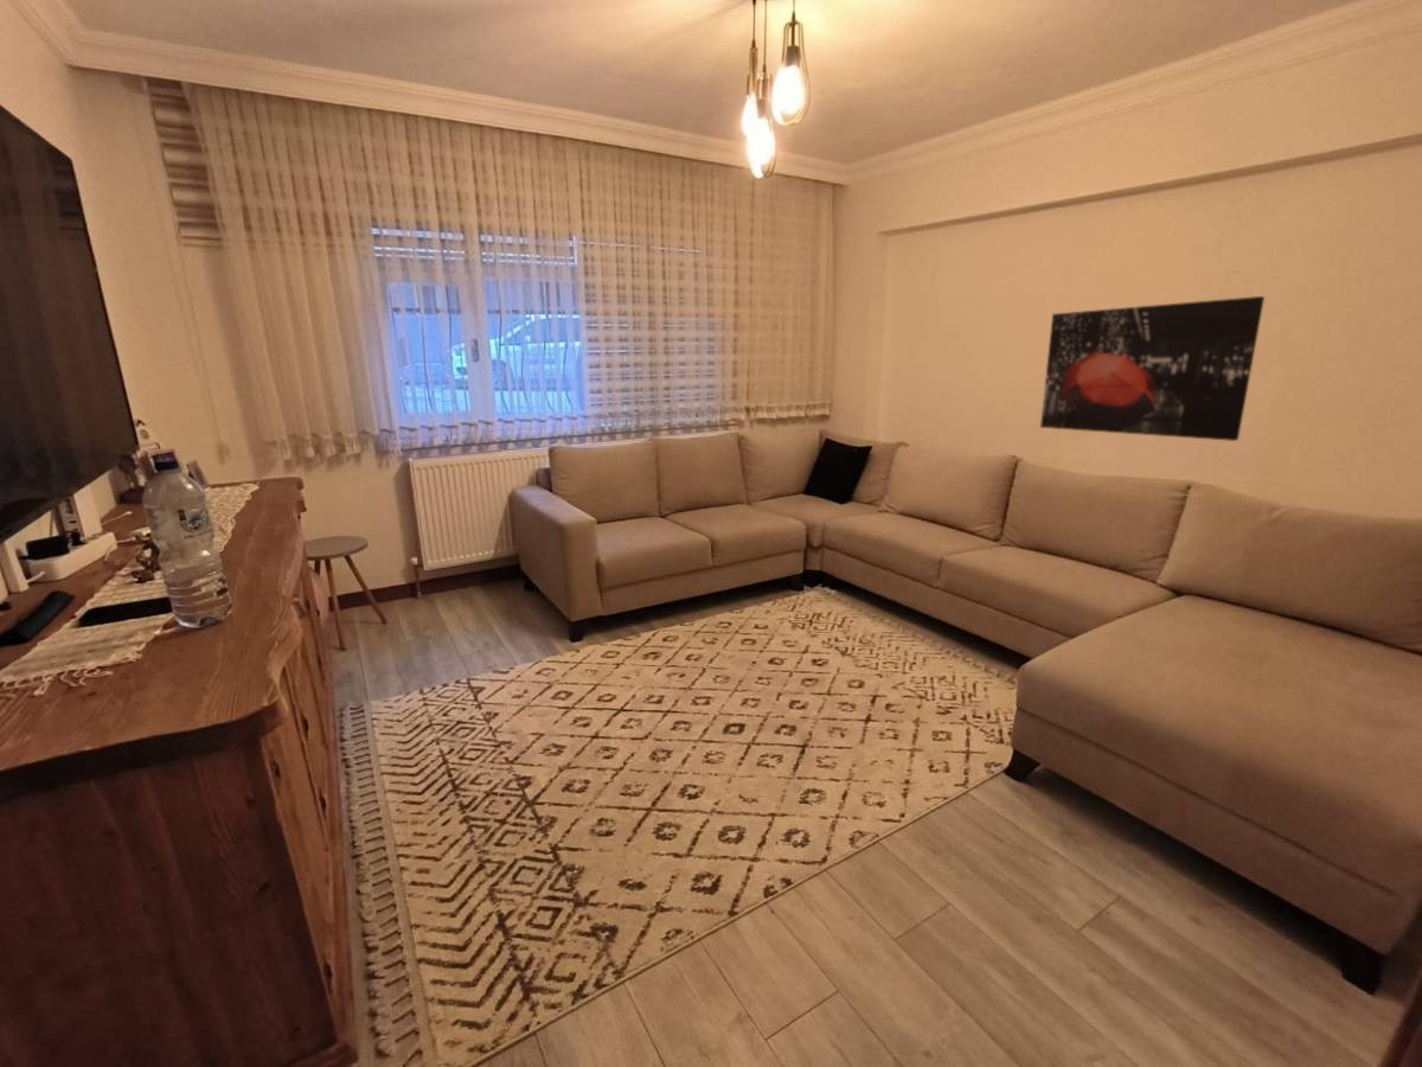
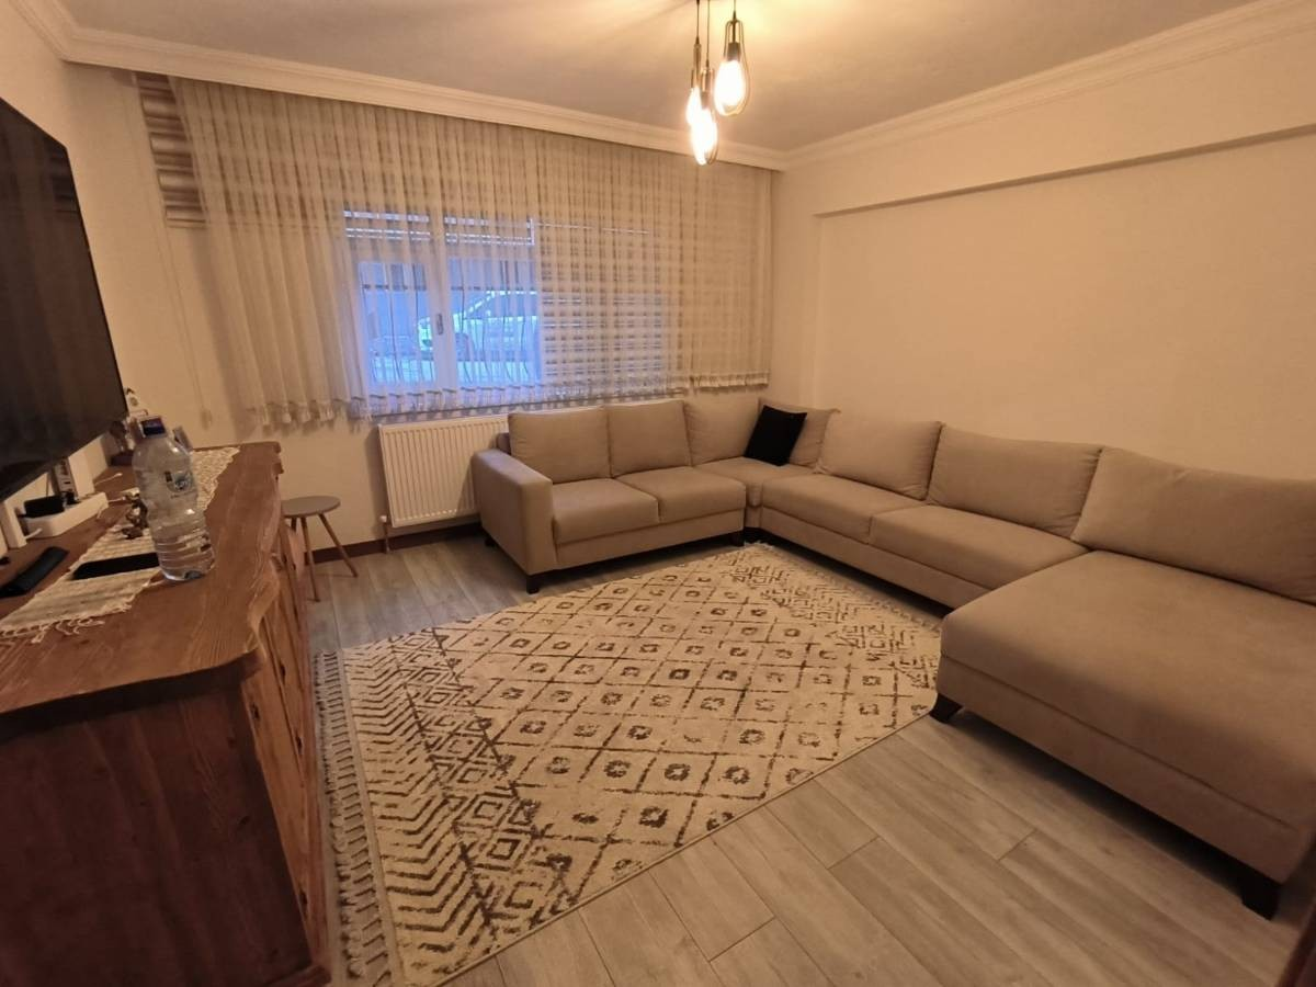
- wall art (1136, 371)
